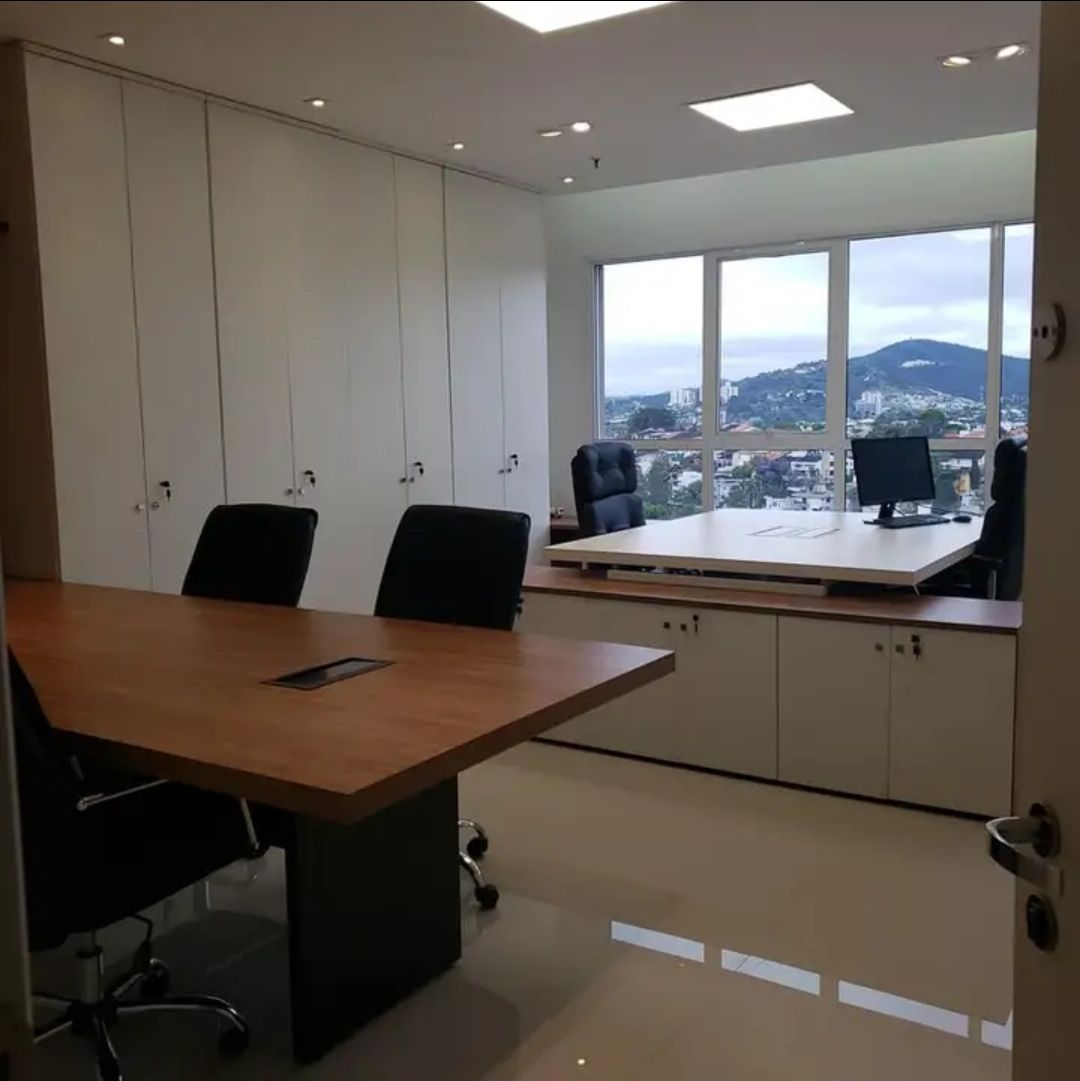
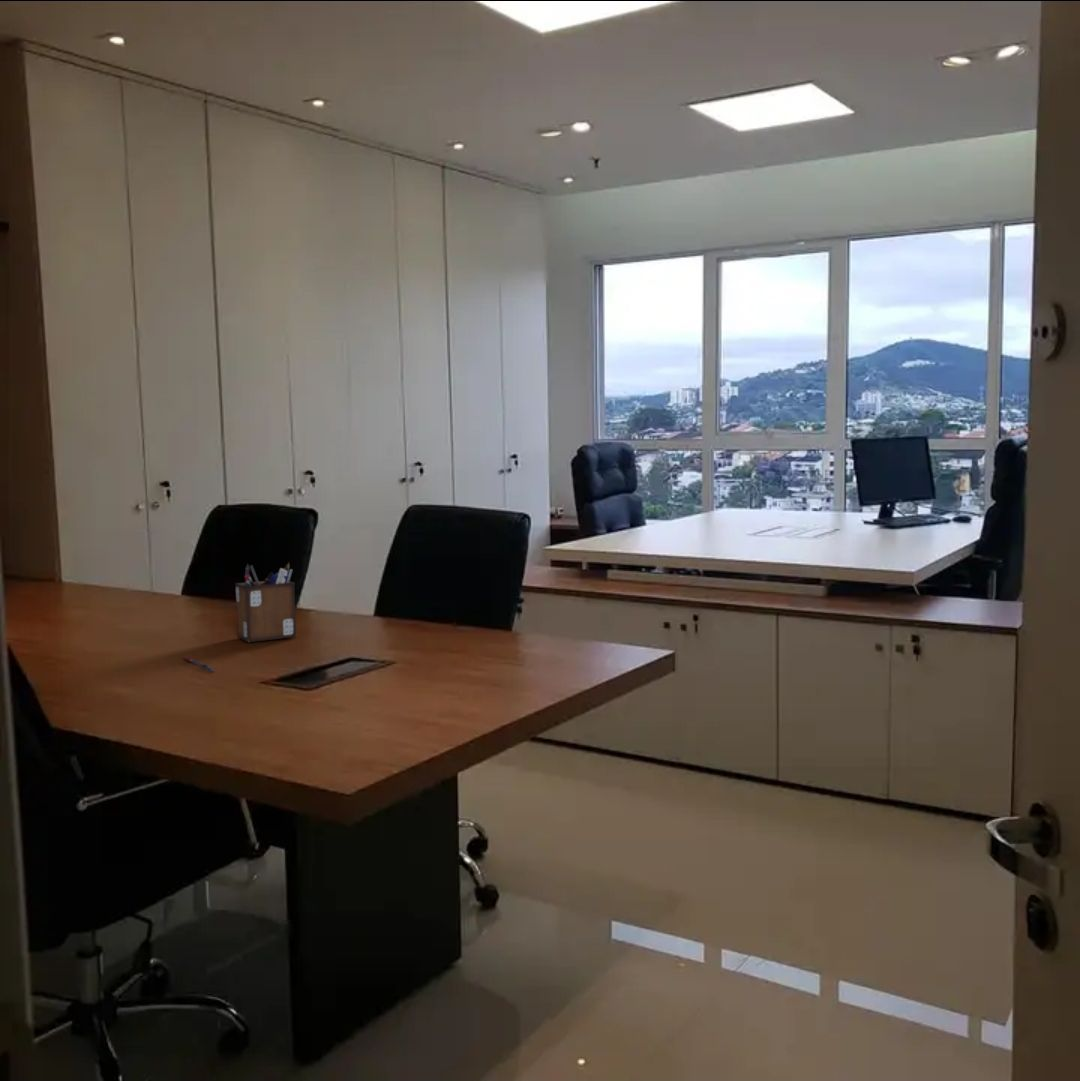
+ pen (199, 663)
+ desk organizer (265, 599)
